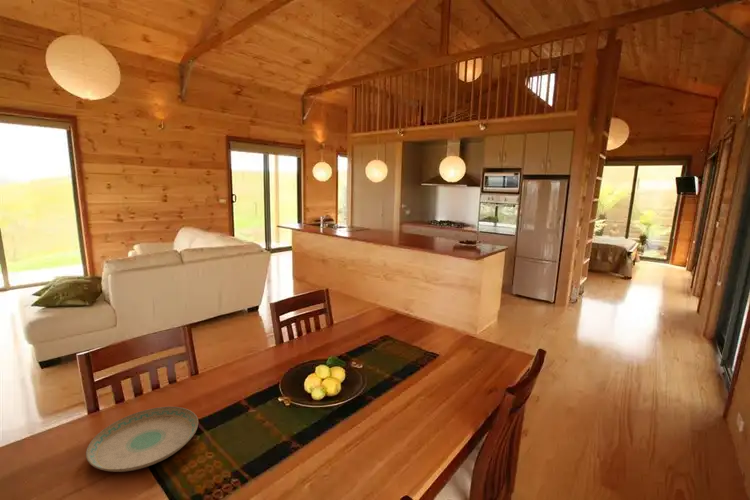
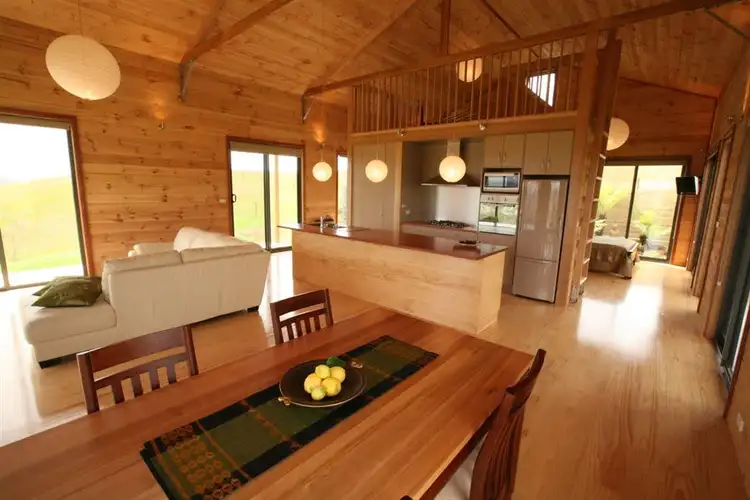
- plate (146, 437)
